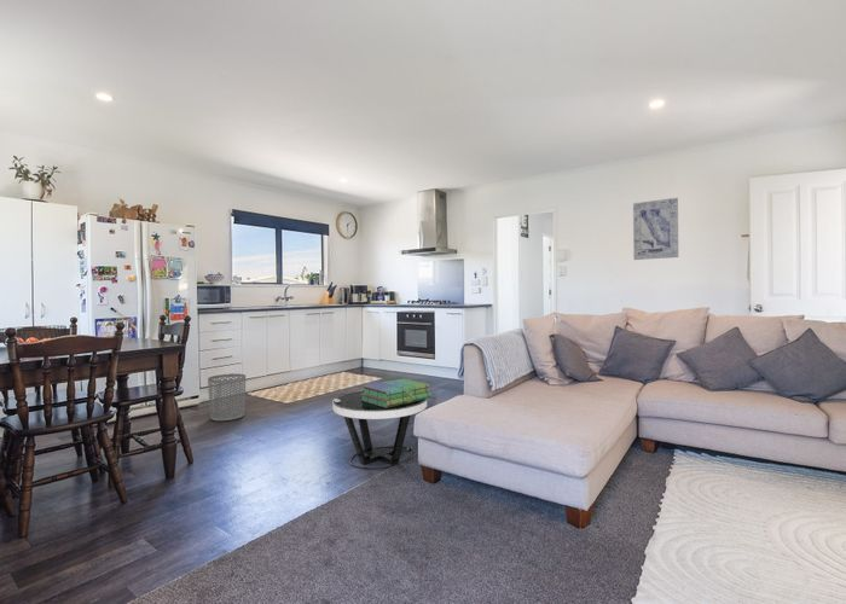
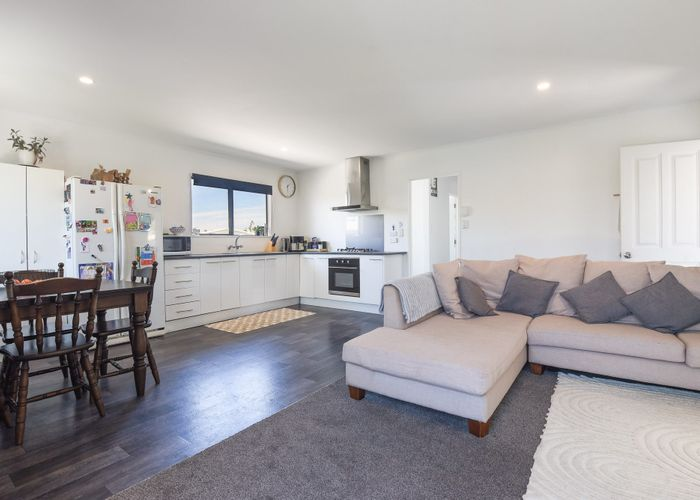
- stack of books (395, 391)
- waste bin (227, 396)
- wall art (655, 230)
- side table (381, 418)
